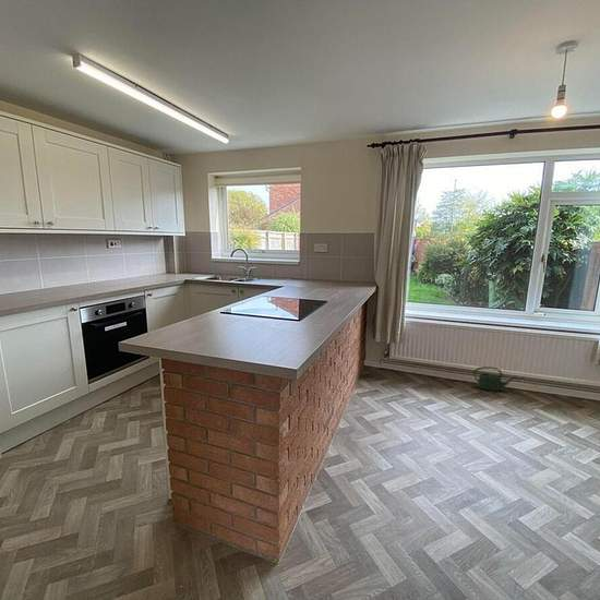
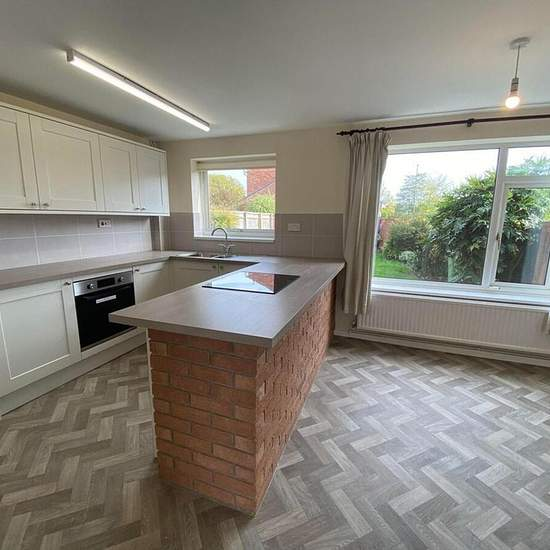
- watering can (494, 377)
